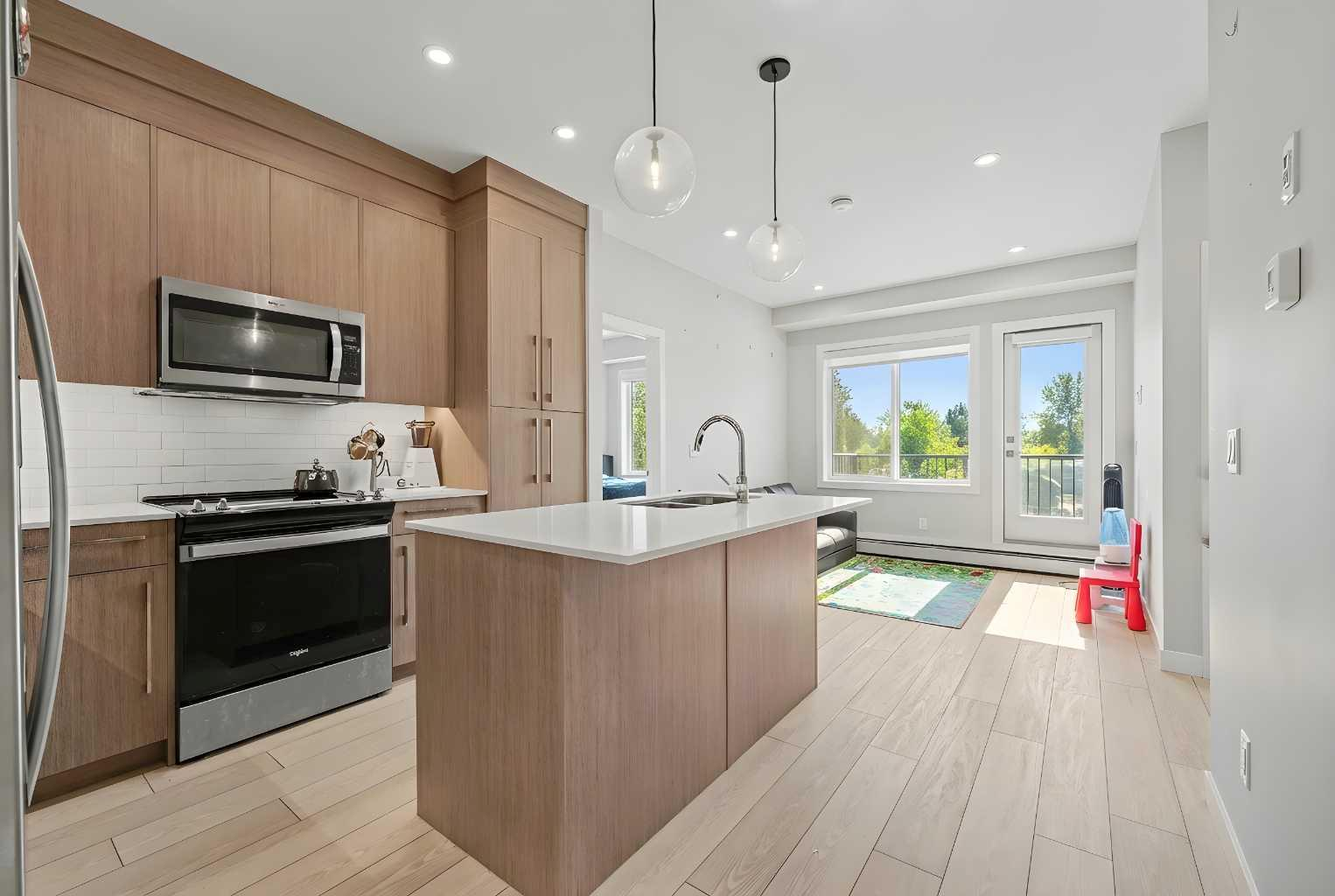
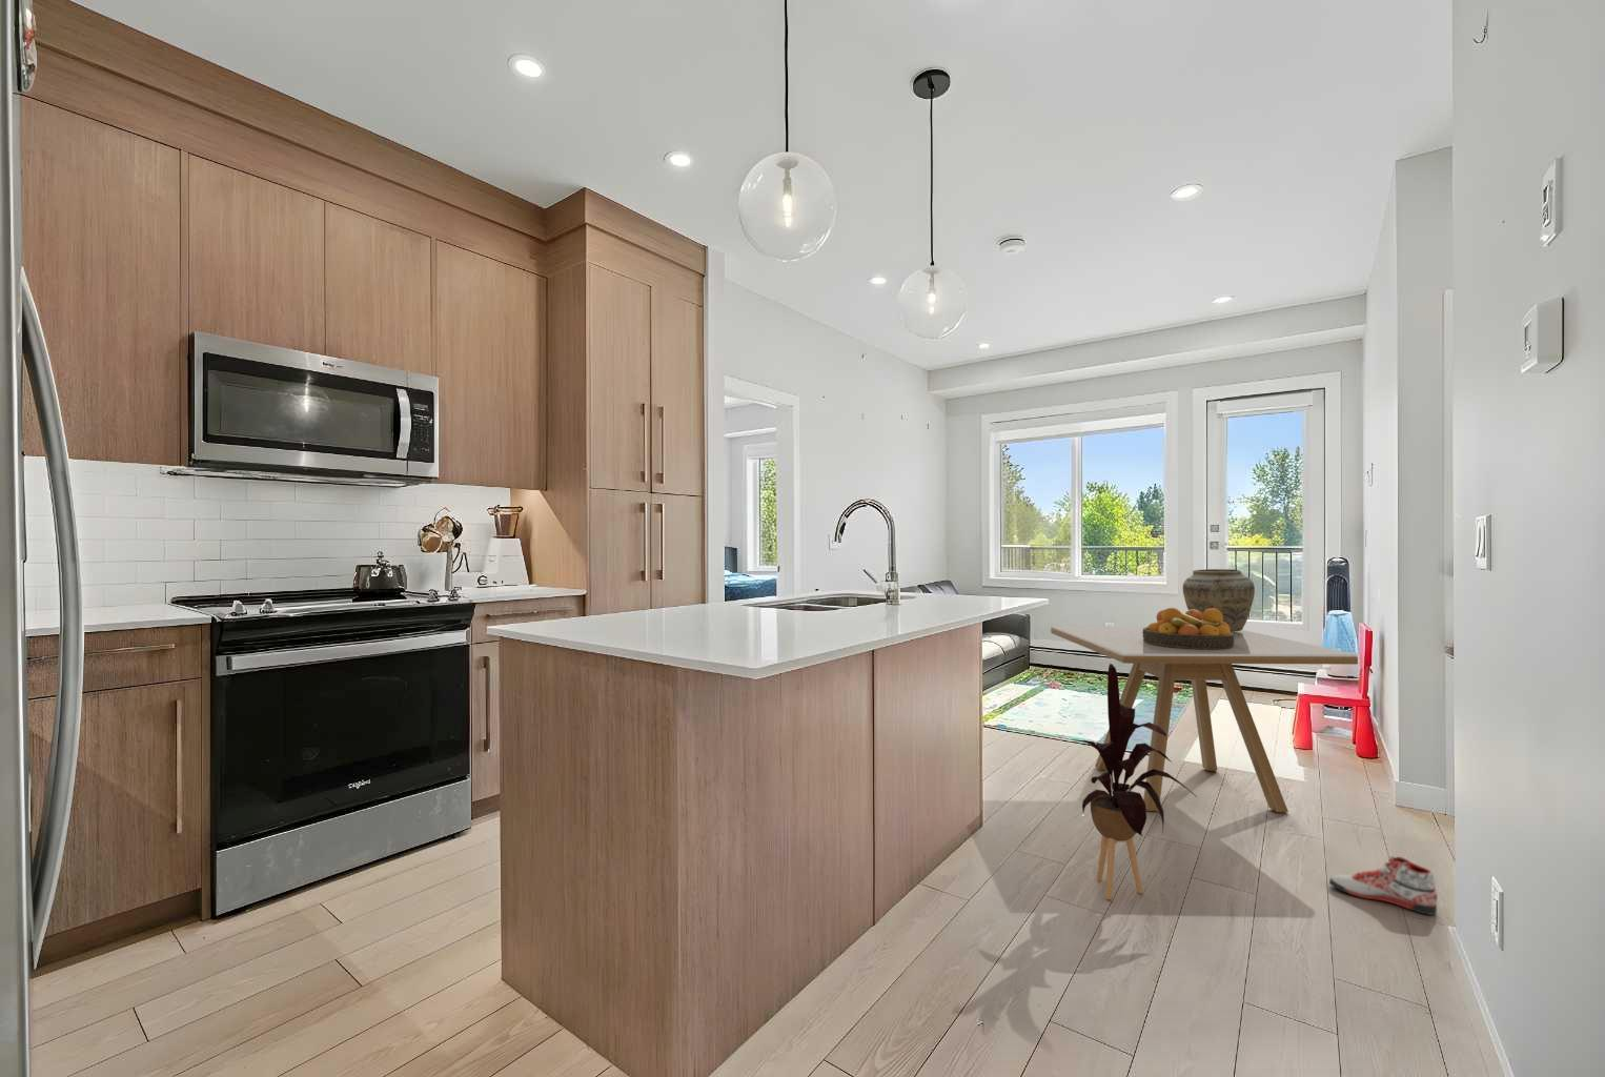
+ fruit bowl (1187, 625)
+ vase (1218, 600)
+ house plant (1128, 779)
+ dining table (1171, 708)
+ sneaker (1381, 876)
